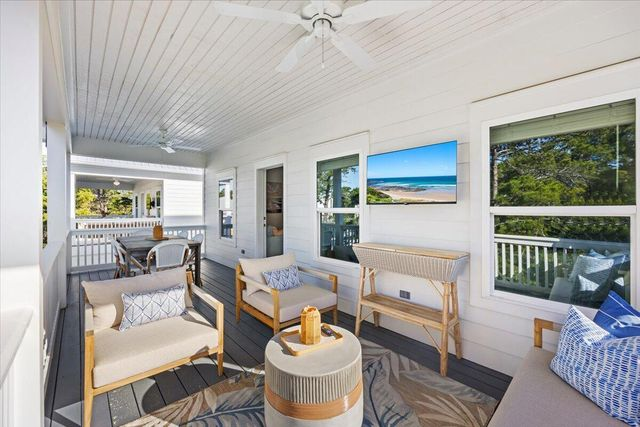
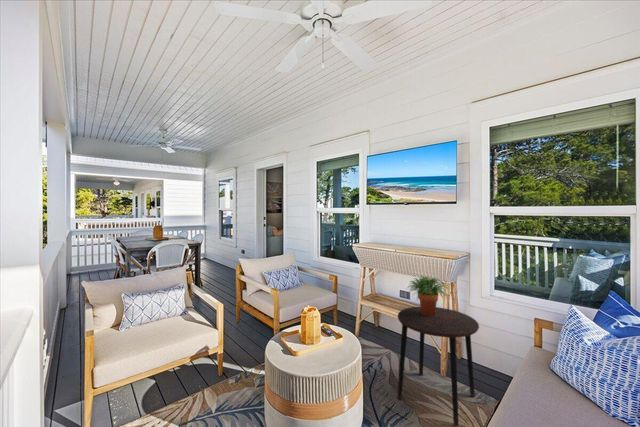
+ potted plant (427, 295)
+ side table (423, 357)
